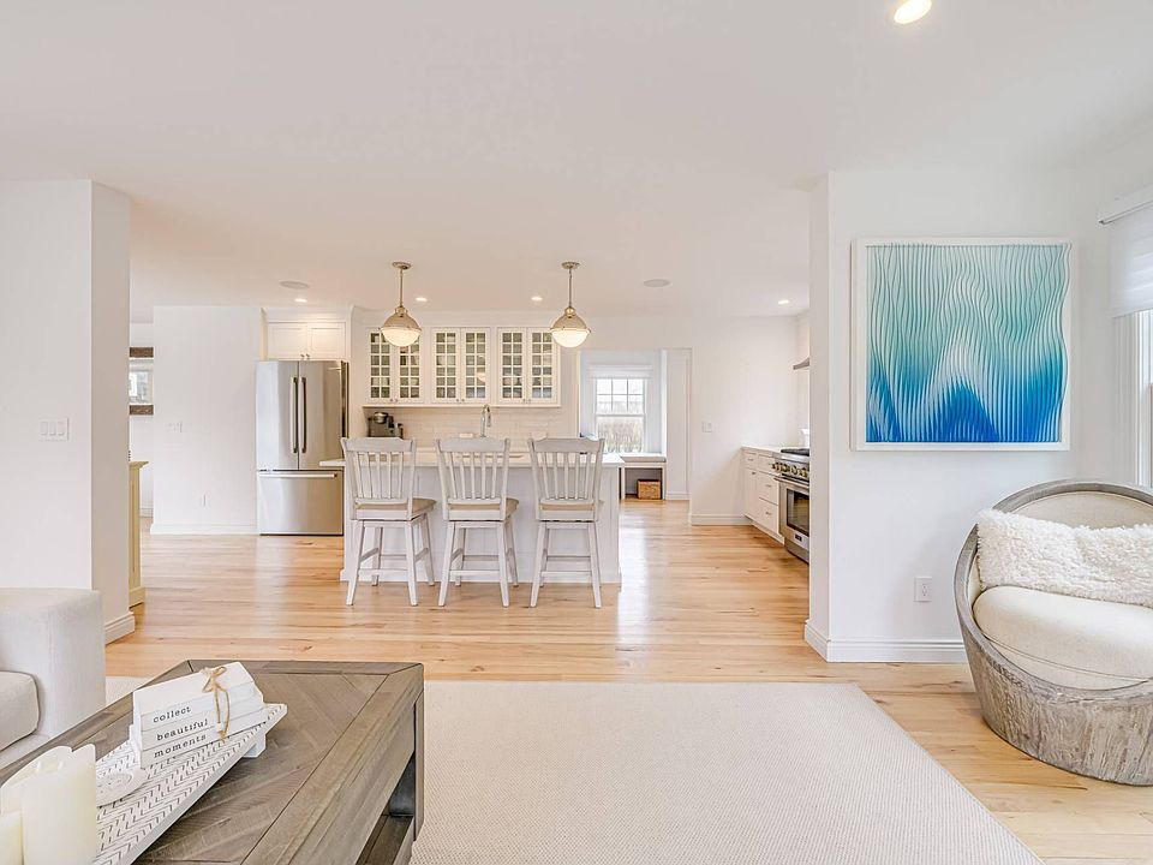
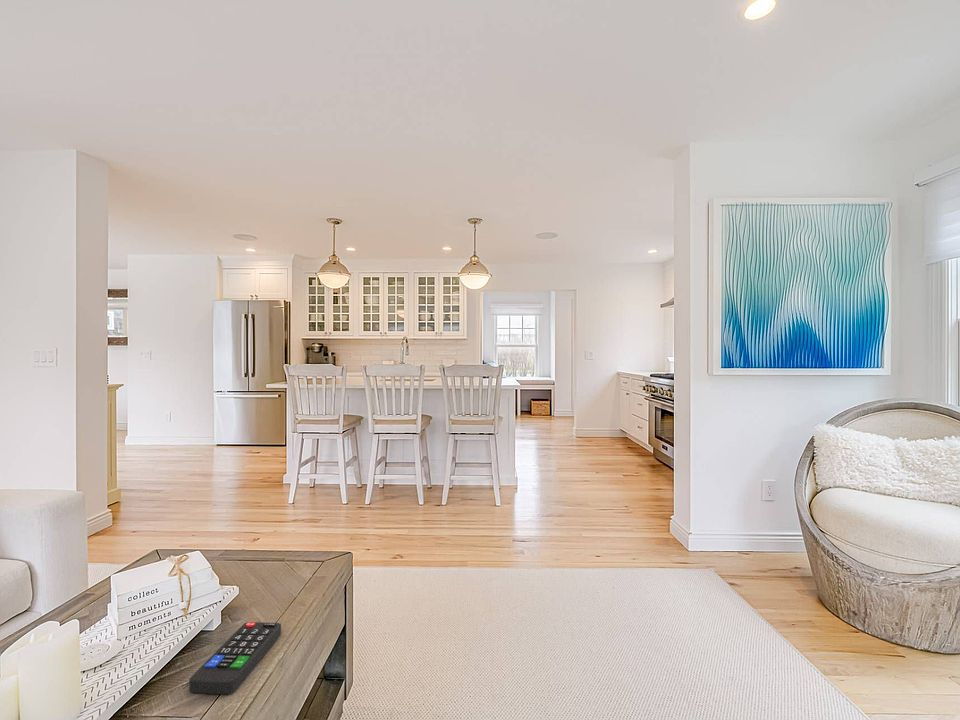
+ remote control (239, 653)
